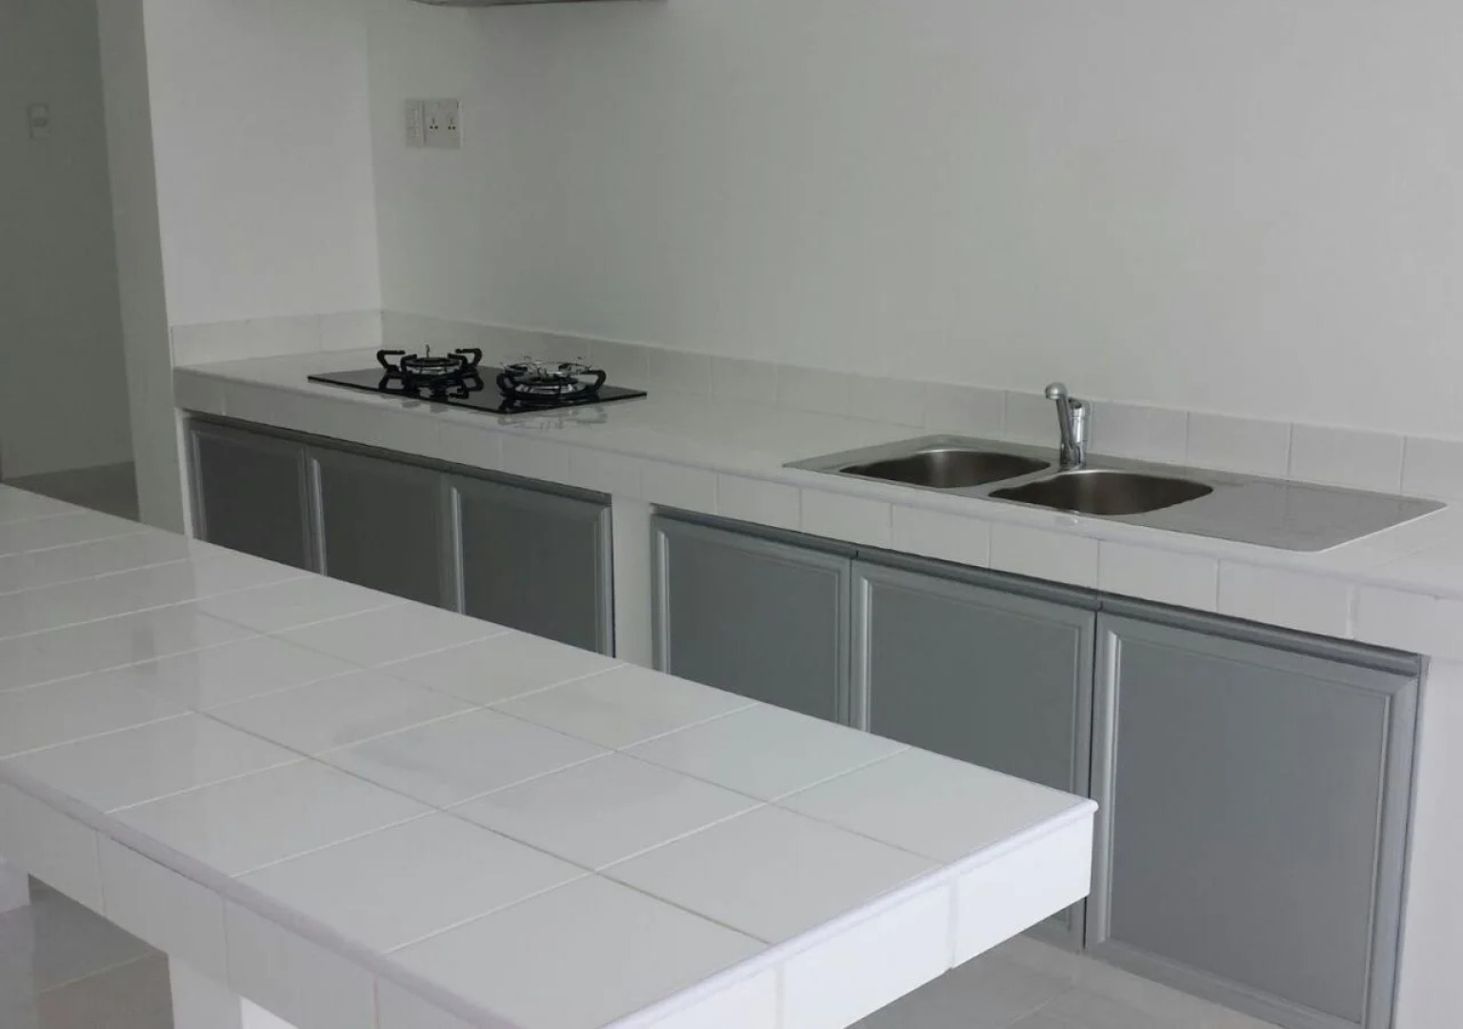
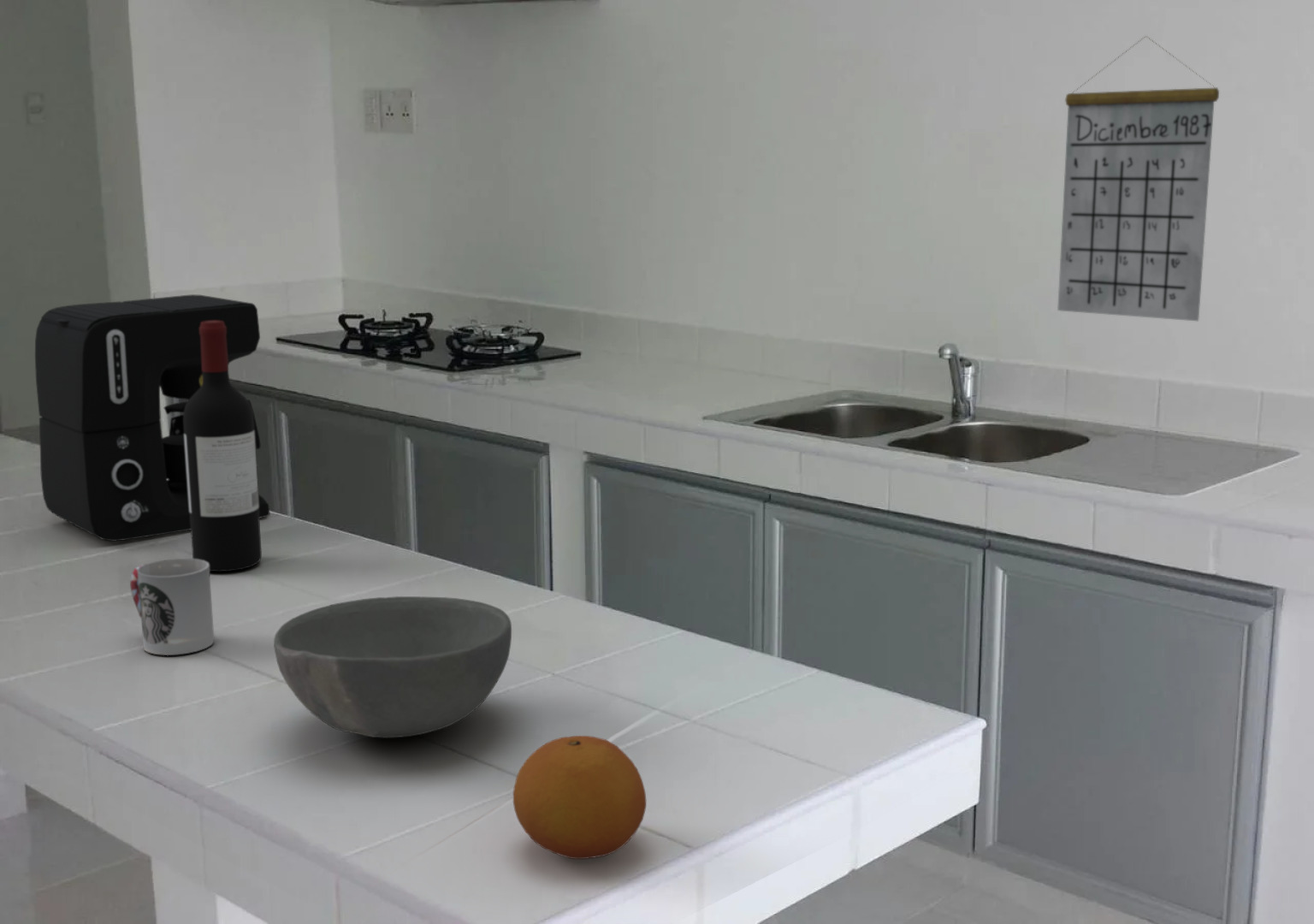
+ bowl (395, 674)
+ fruit (579, 795)
+ cup (166, 603)
+ calendar (1134, 178)
+ coffee maker (165, 411)
+ wine bottle (220, 445)
